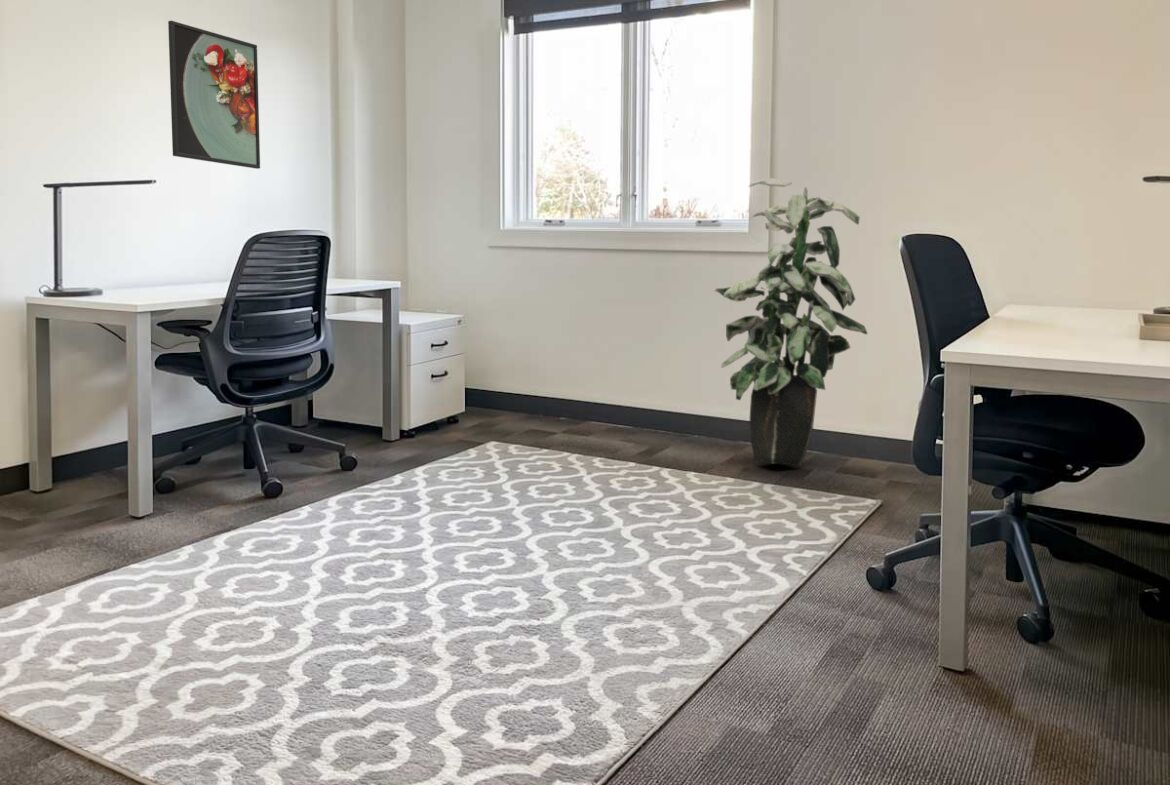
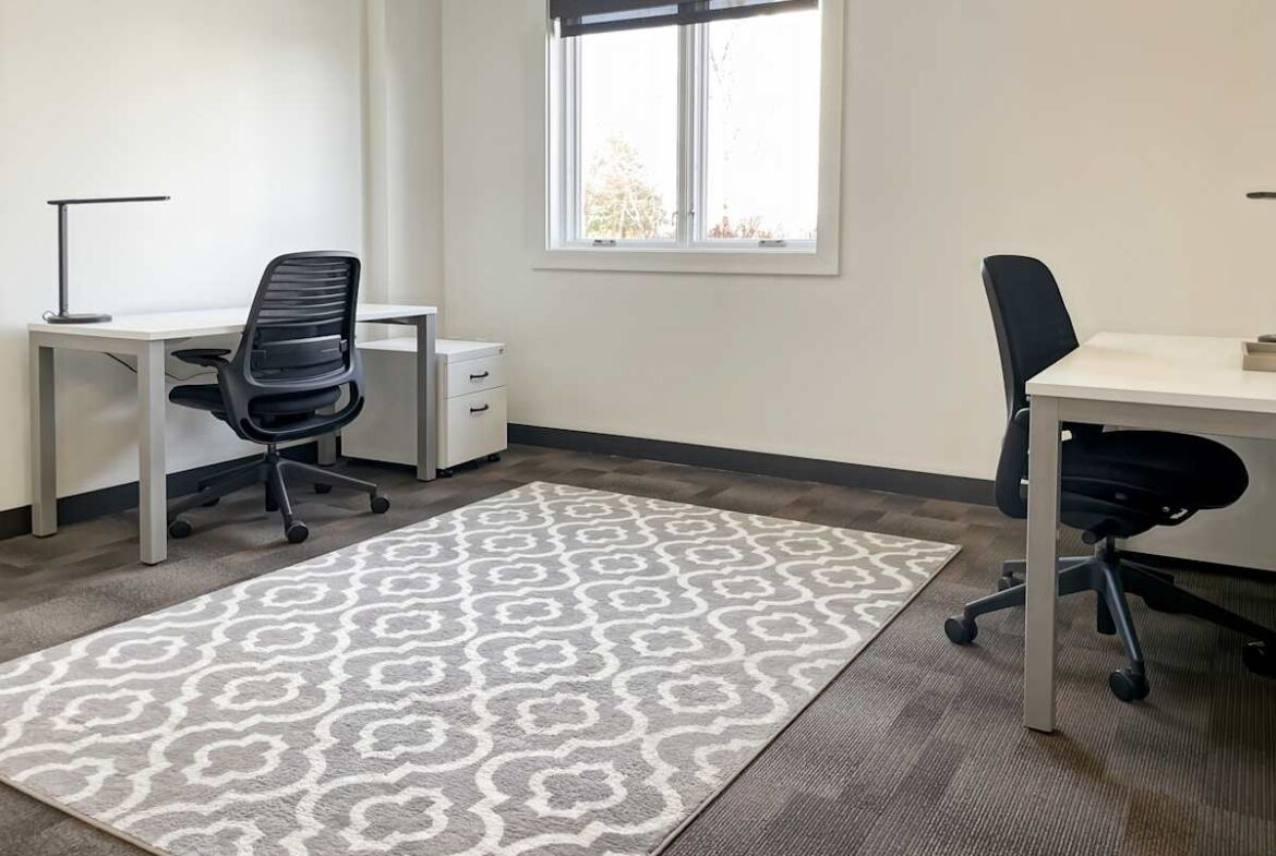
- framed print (216, 98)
- indoor plant (784, 323)
